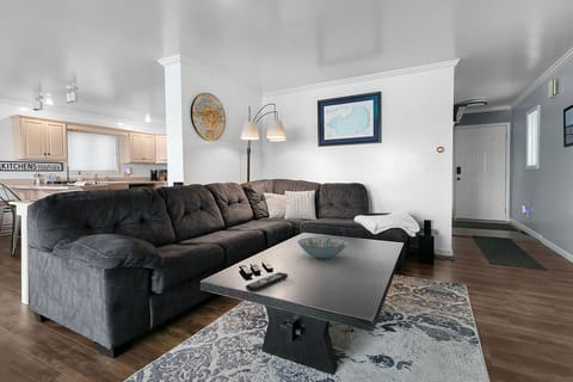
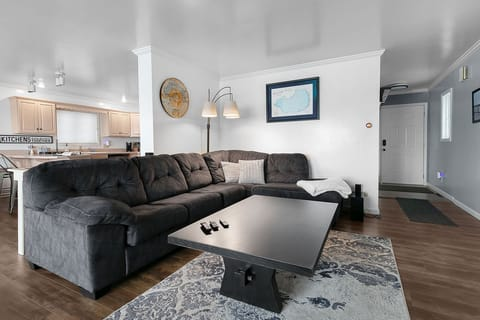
- decorative bowl (322, 248)
- remote control (267, 281)
